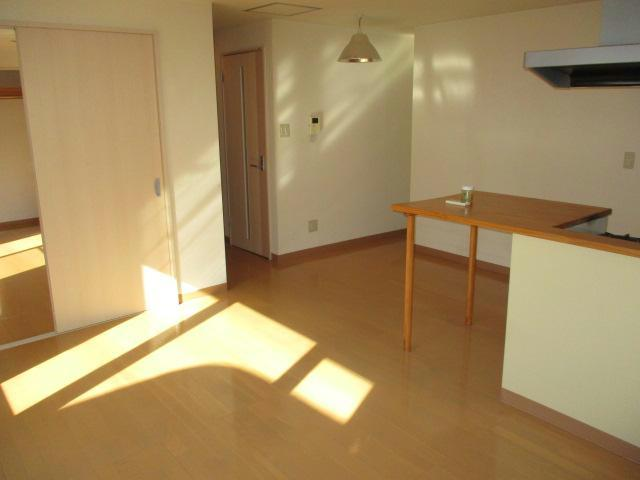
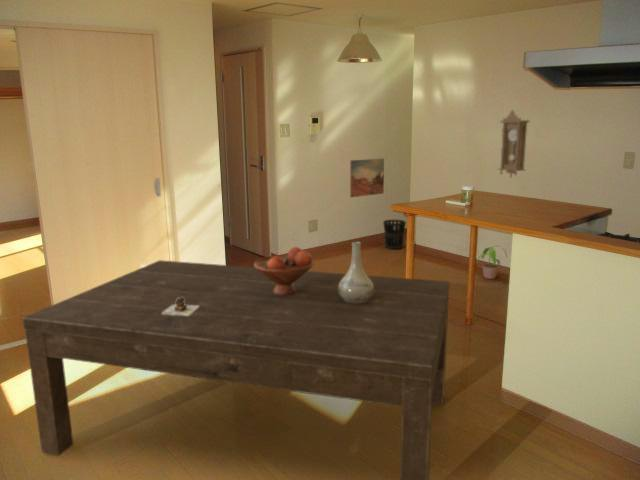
+ potted plant (489, 261)
+ dining table (258, 361)
+ teapot (180, 302)
+ vase (356, 270)
+ wastebasket (394, 234)
+ wall art (367, 177)
+ pendulum clock (513, 144)
+ fruit bowl (284, 271)
